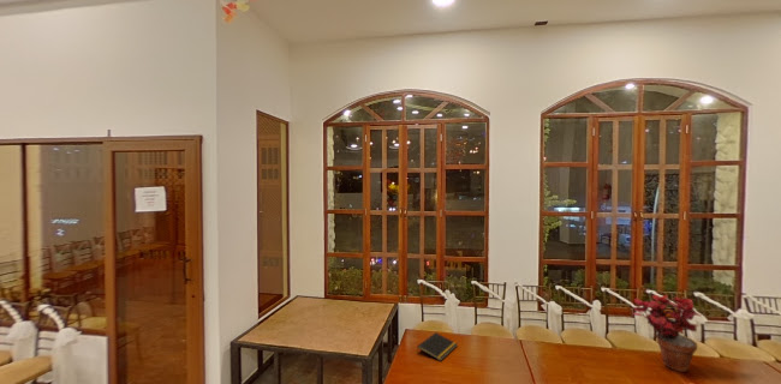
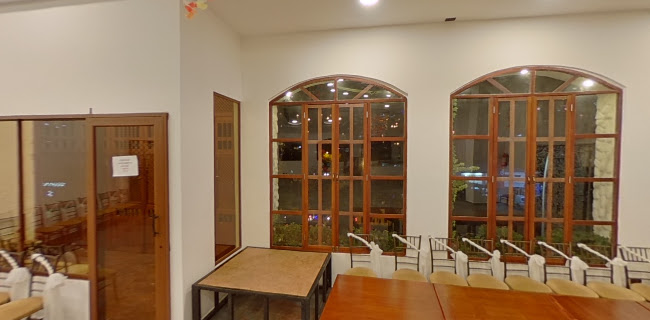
- notepad (437, 346)
- potted plant (669, 331)
